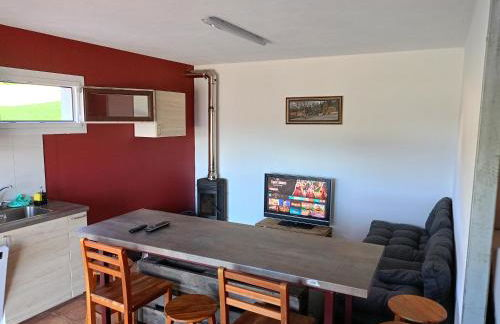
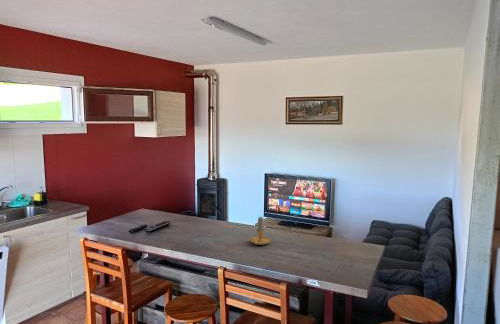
+ candle (259, 230)
